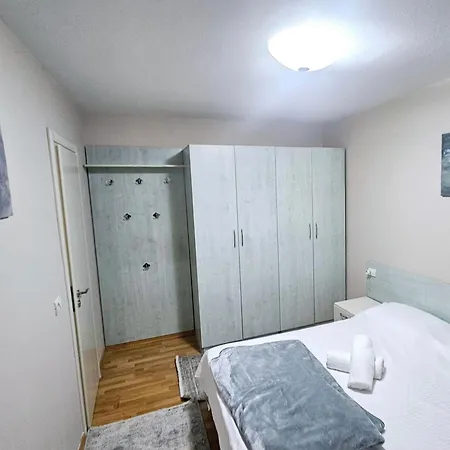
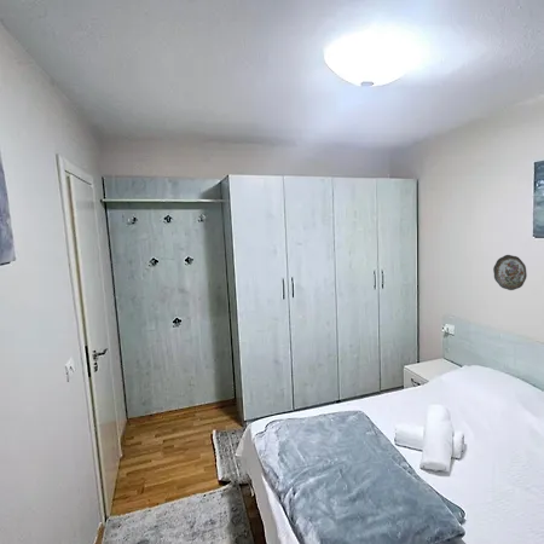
+ decorative plate (510, 272)
